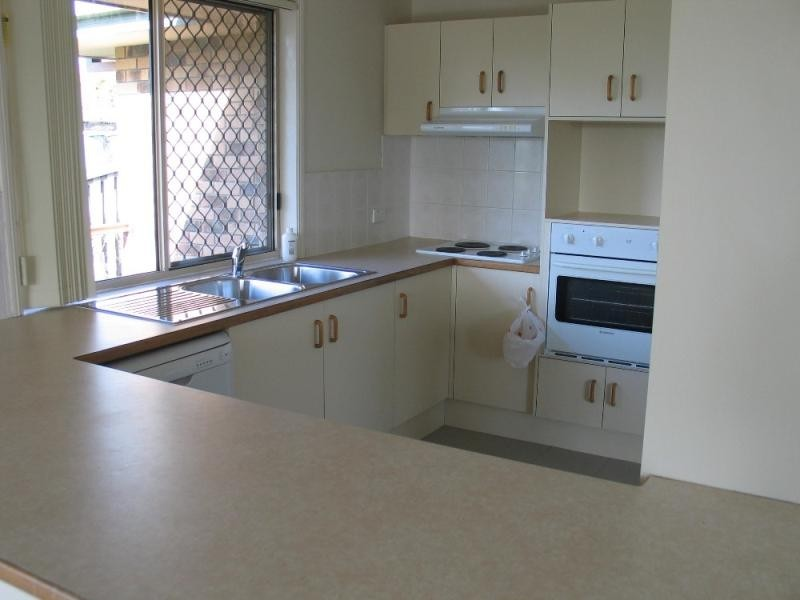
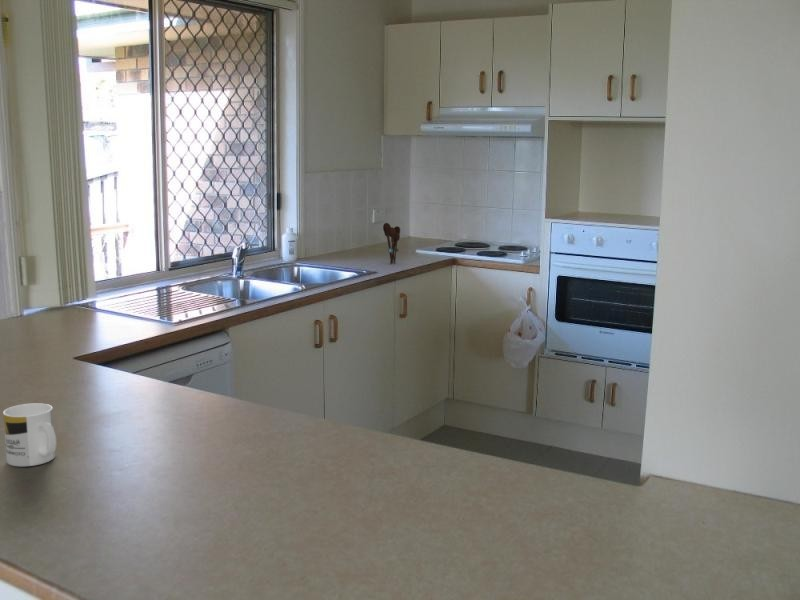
+ utensil holder (392, 243)
+ mug (33, 436)
